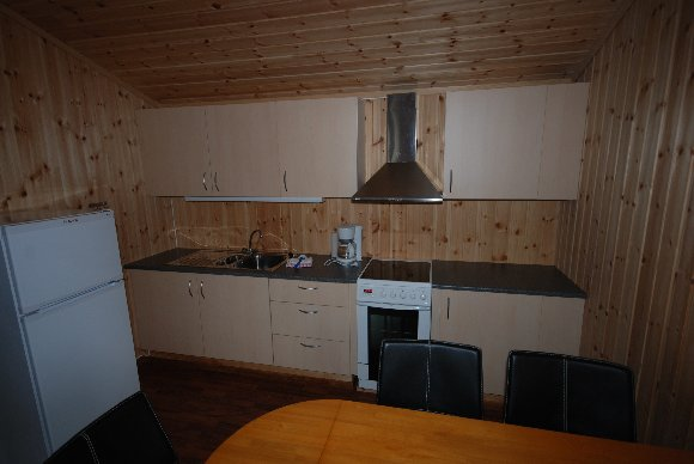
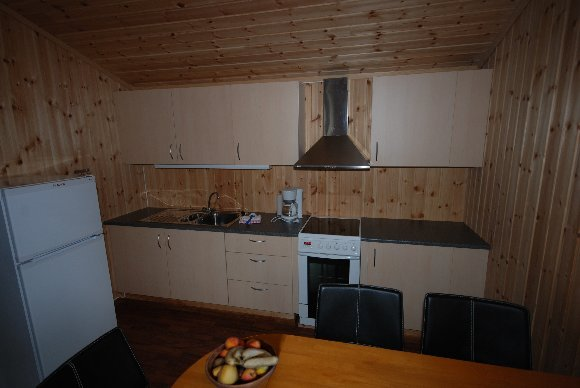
+ fruit bowl (242, 356)
